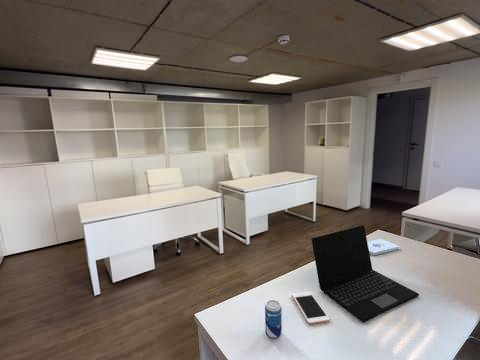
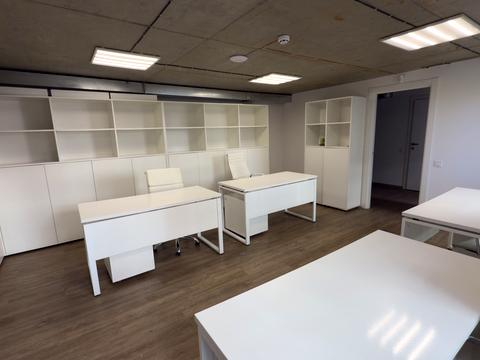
- notepad (377, 246)
- cell phone (309, 306)
- laptop (362, 266)
- beverage can (273, 319)
